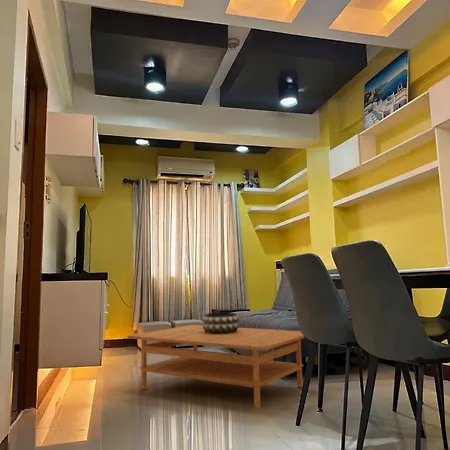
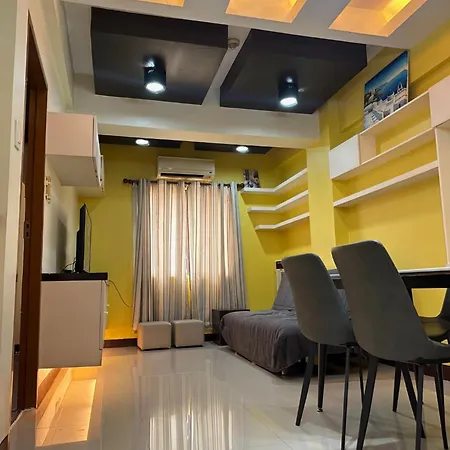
- coffee table (220, 360)
- decorative bowl (220, 322)
